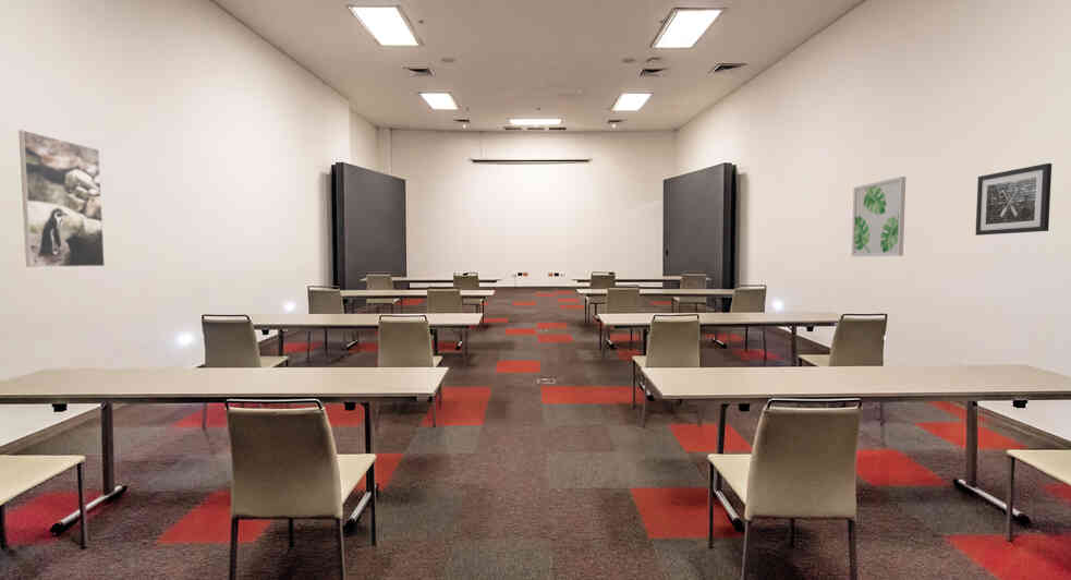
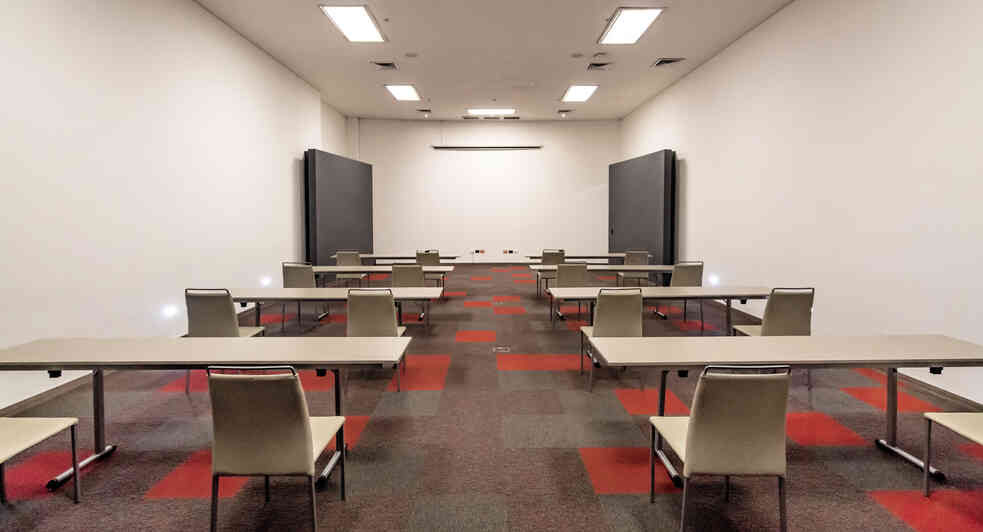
- wall art (876, 219)
- wall art (1010, 202)
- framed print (64, 204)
